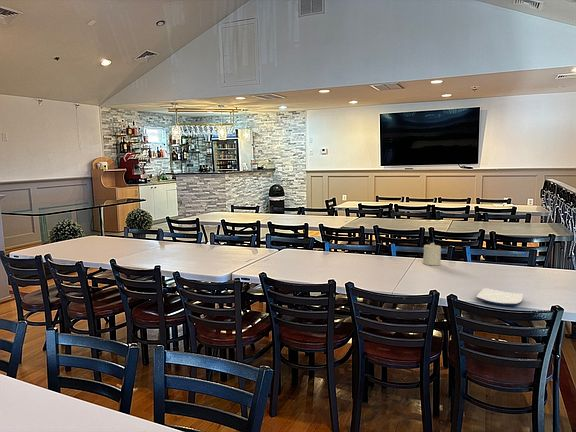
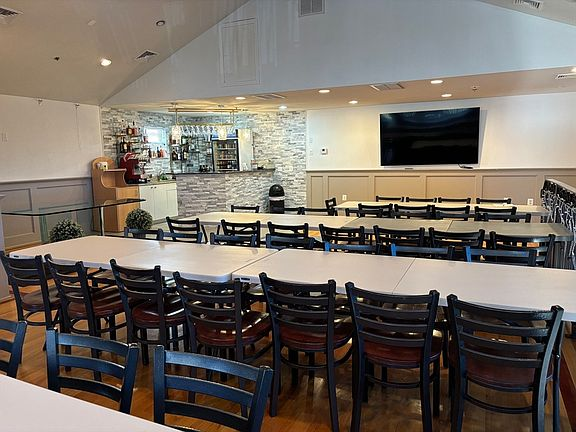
- plate (499, 297)
- candle (431, 253)
